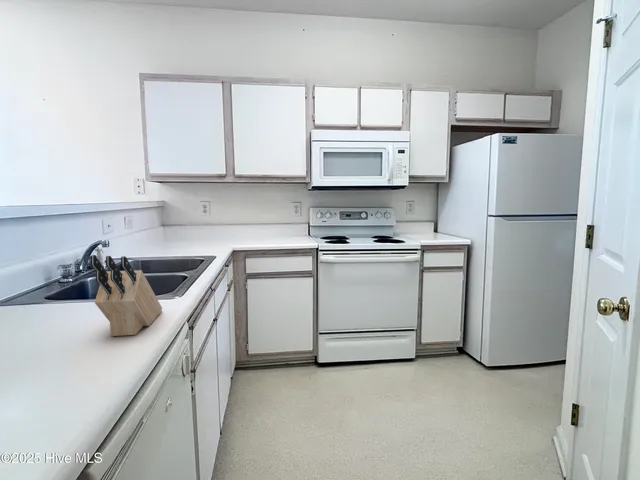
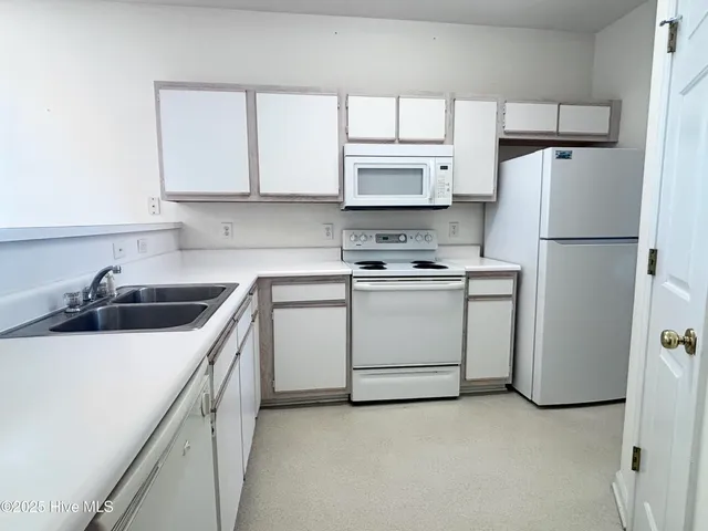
- knife block (128, 288)
